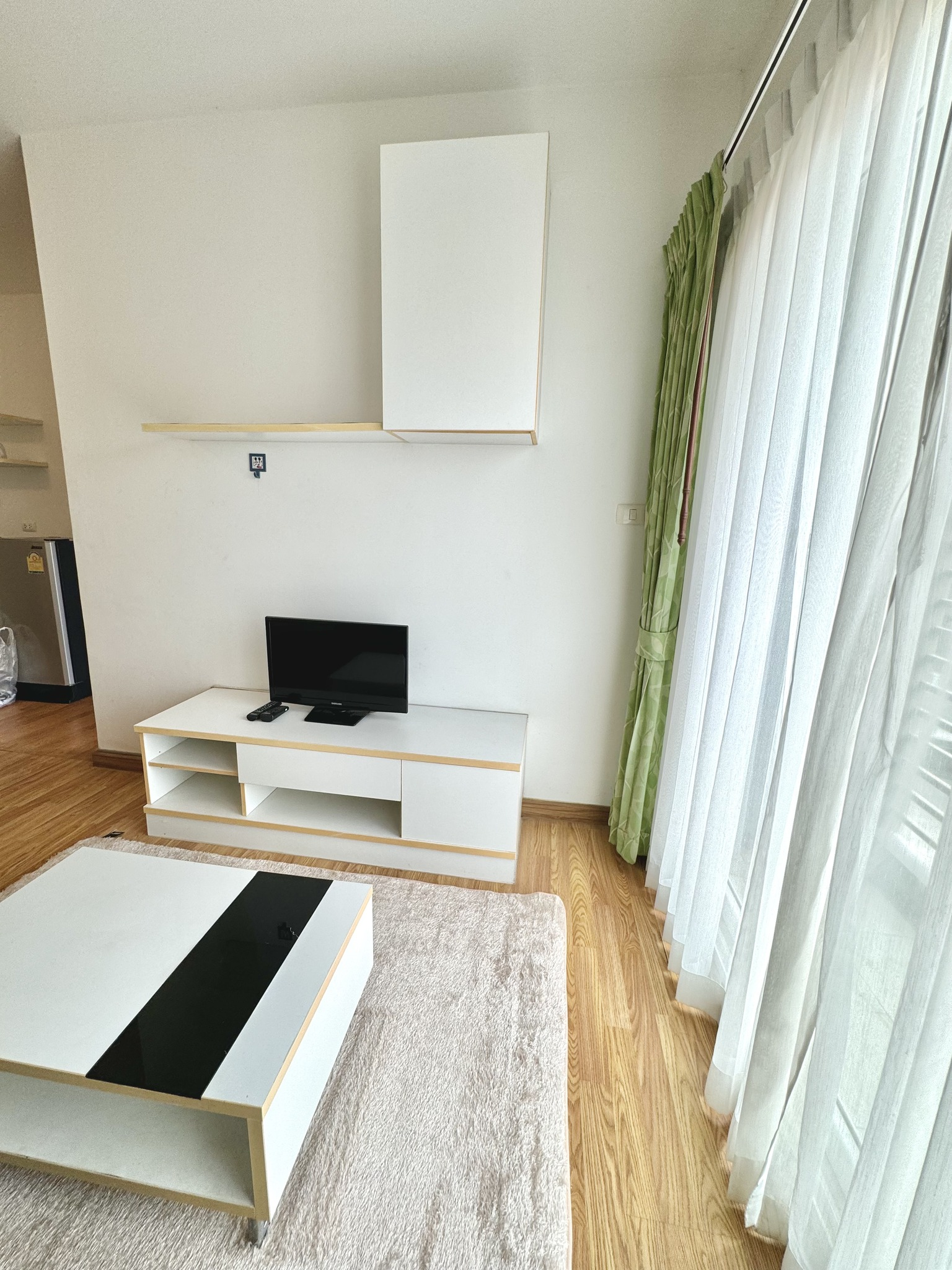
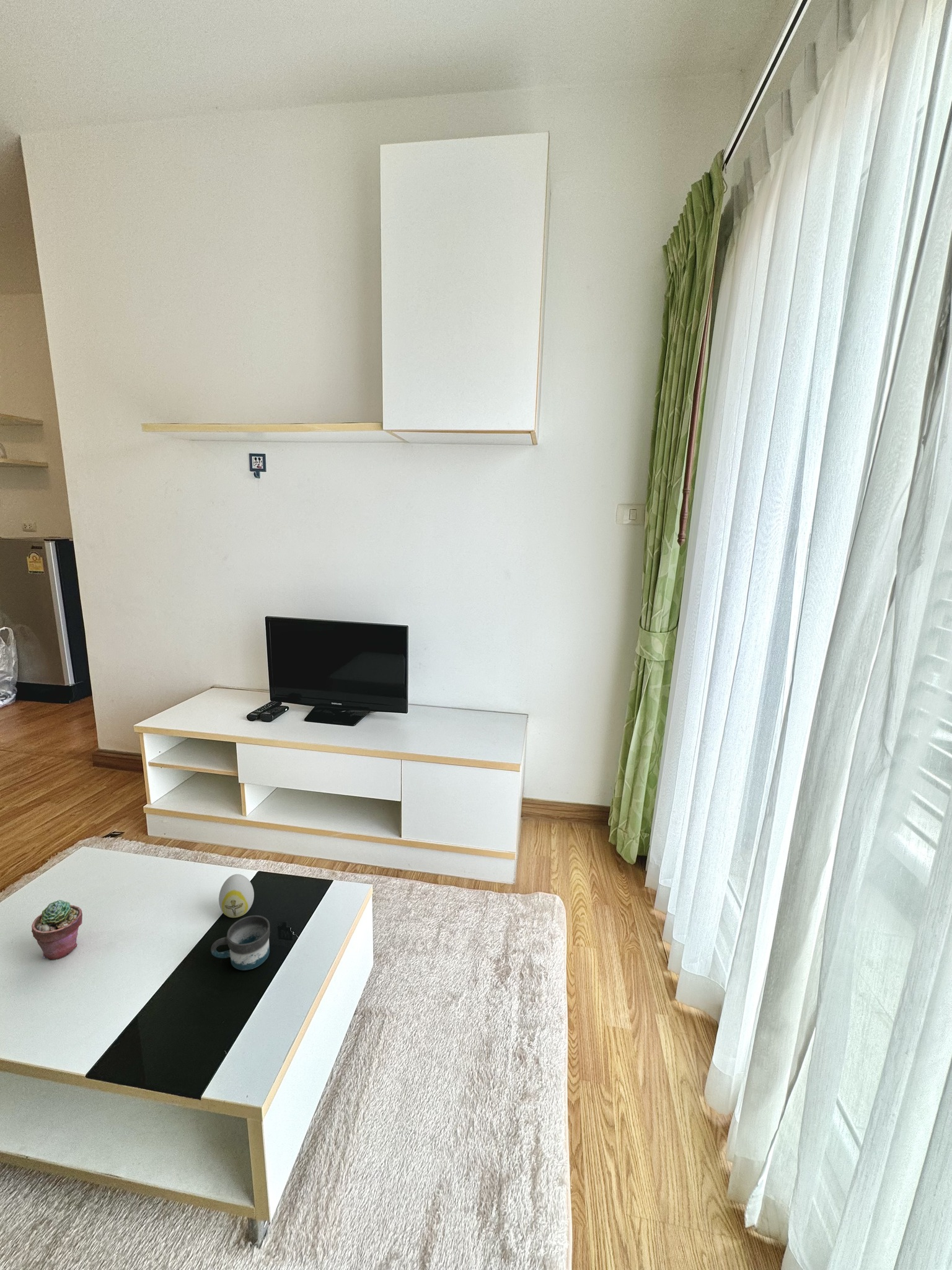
+ decorative egg (236, 893)
+ potted succulent (58, 927)
+ mug (245, 946)
